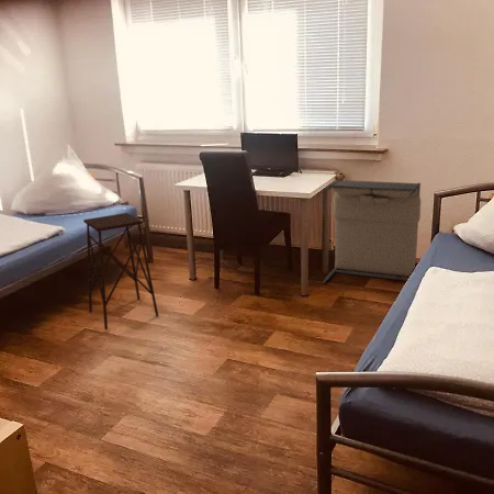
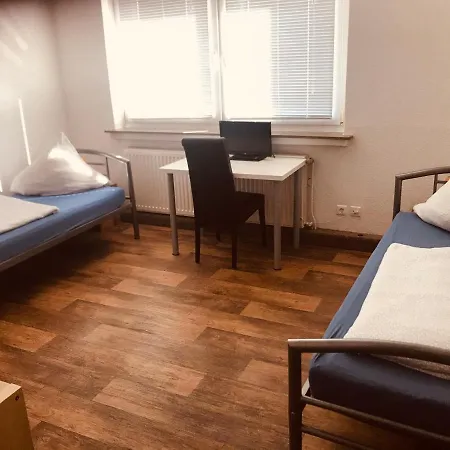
- laundry hamper (371, 234)
- side table (120, 266)
